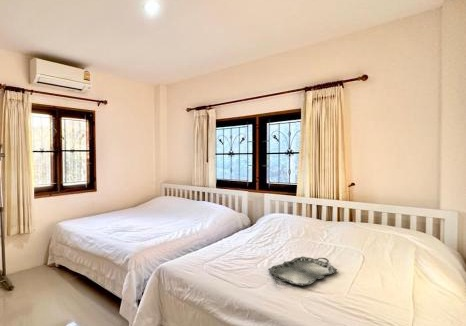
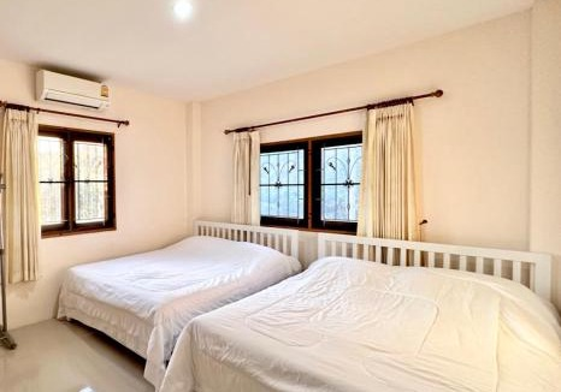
- serving tray (302, 269)
